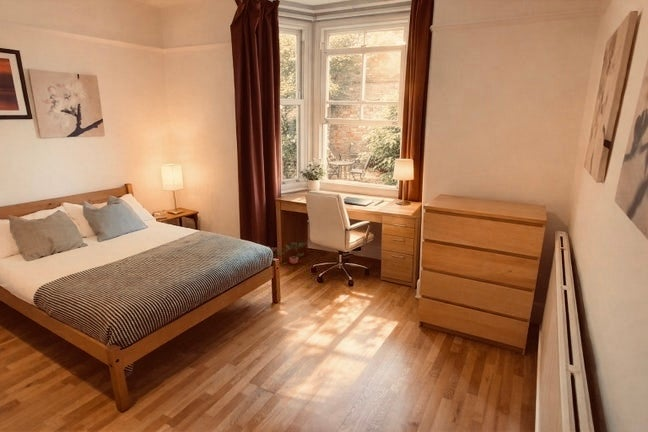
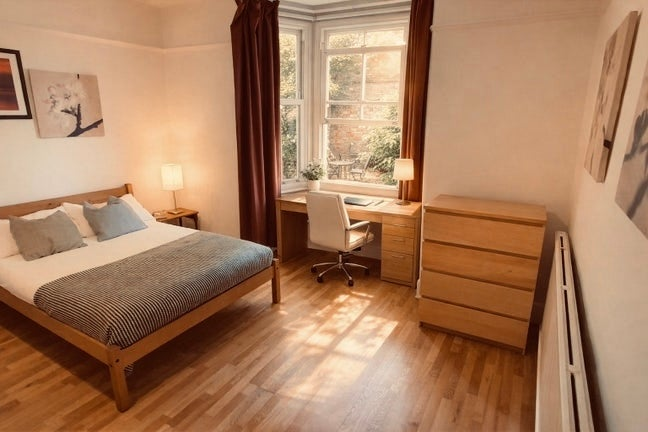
- potted plant (287, 251)
